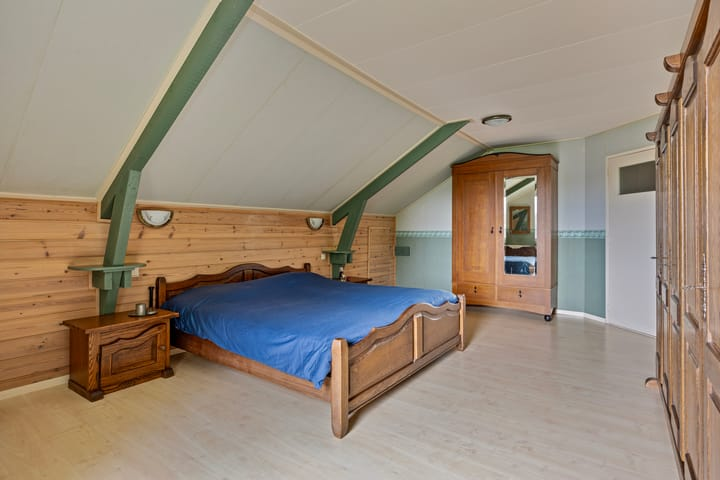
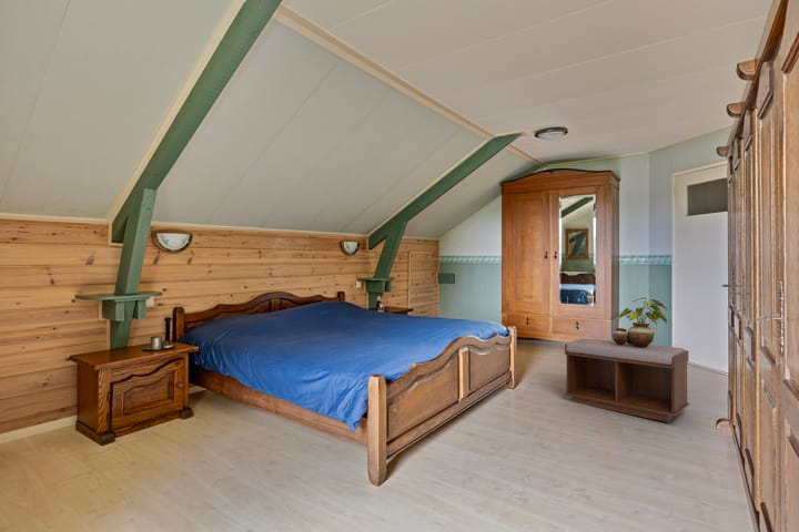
+ bench (624, 375)
+ potted plant (639, 321)
